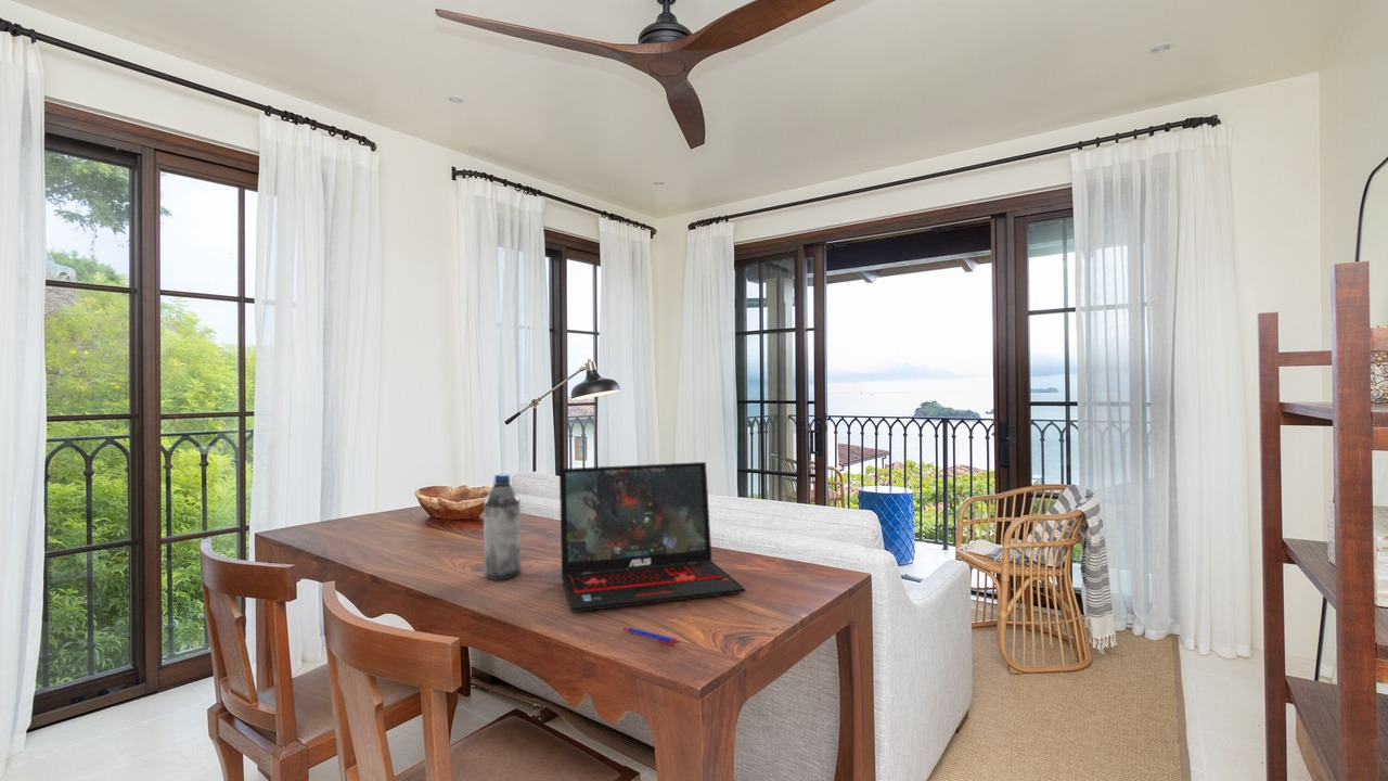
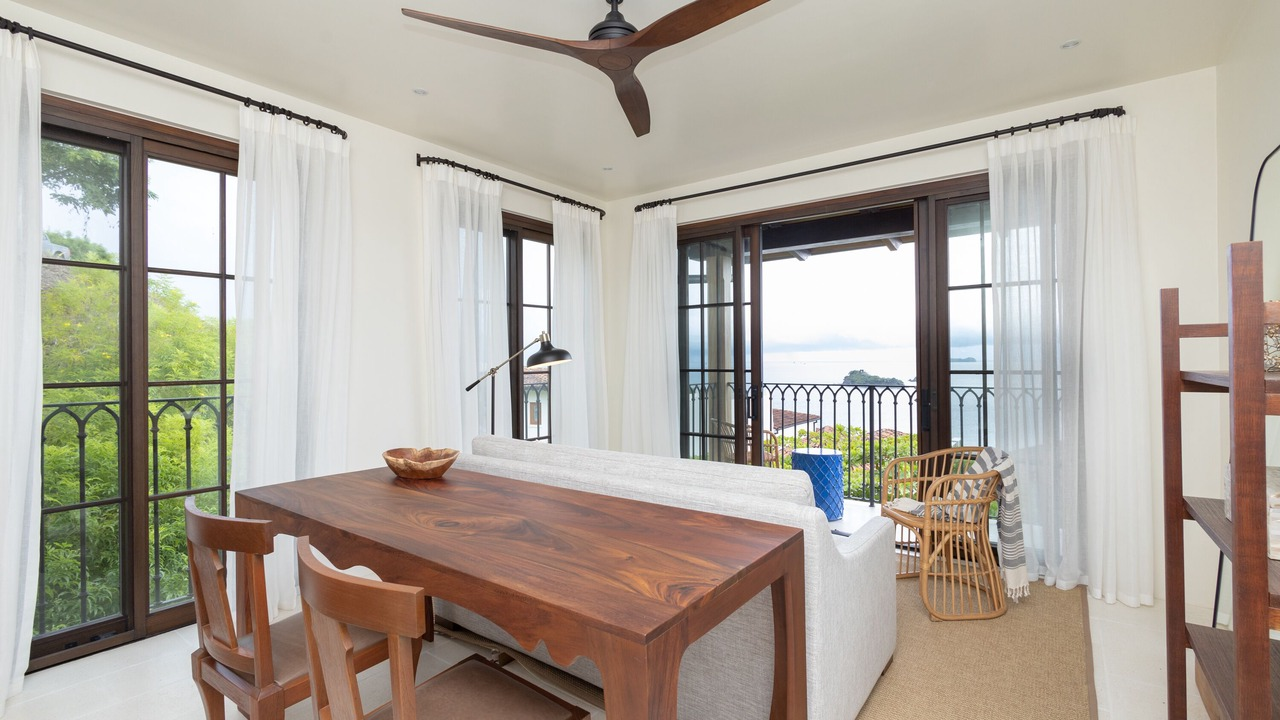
- laptop (646, 528)
- pen (648, 635)
- water bottle (502, 524)
